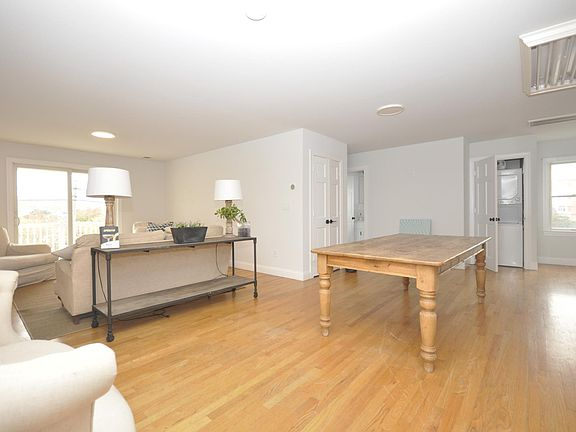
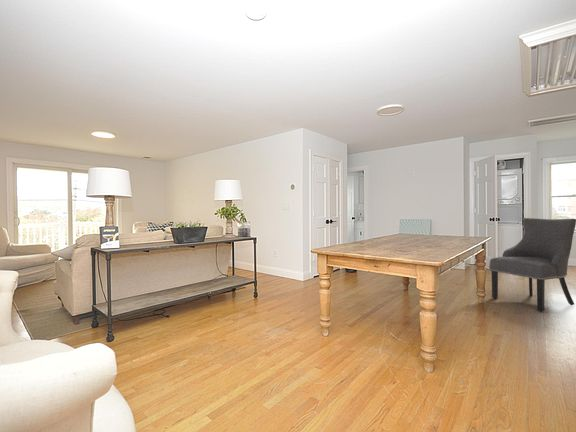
+ chair (533, 260)
